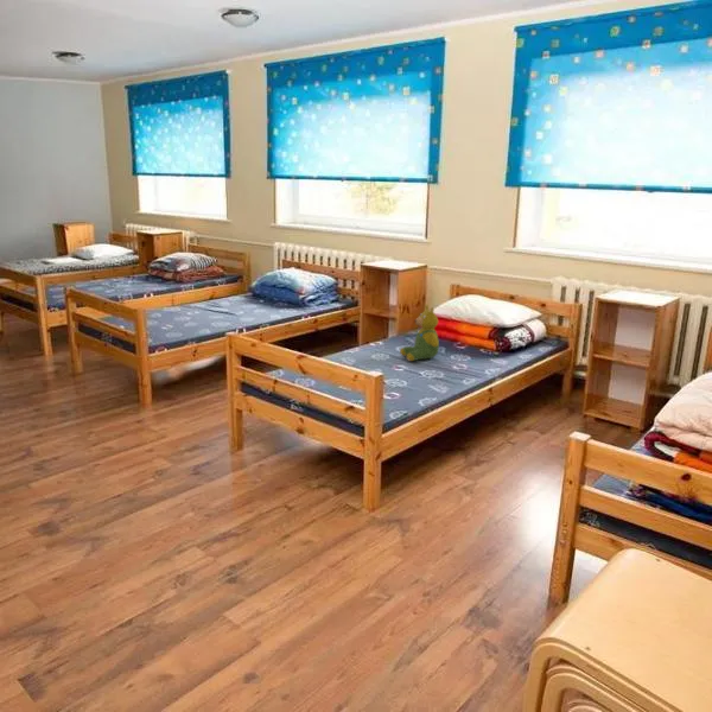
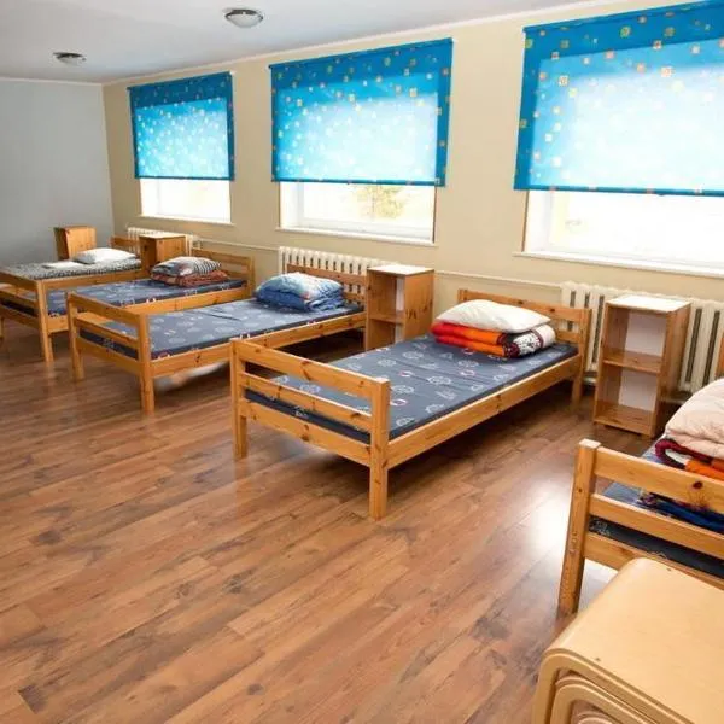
- teddy bear (420, 332)
